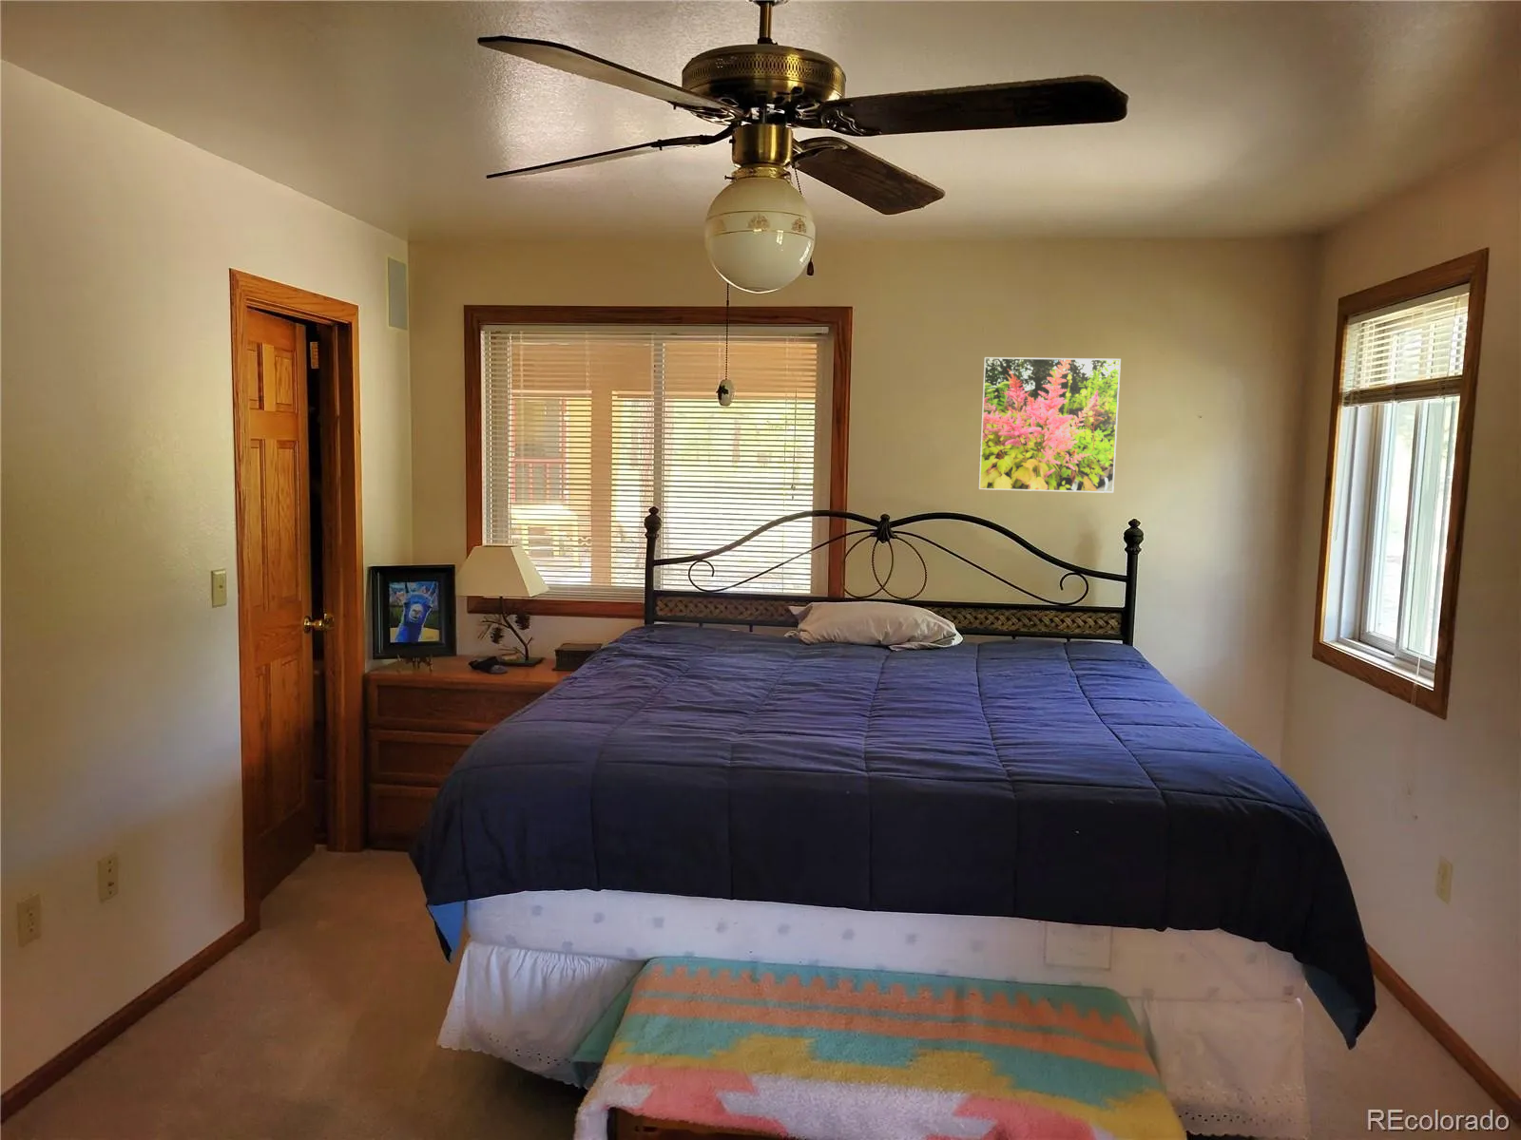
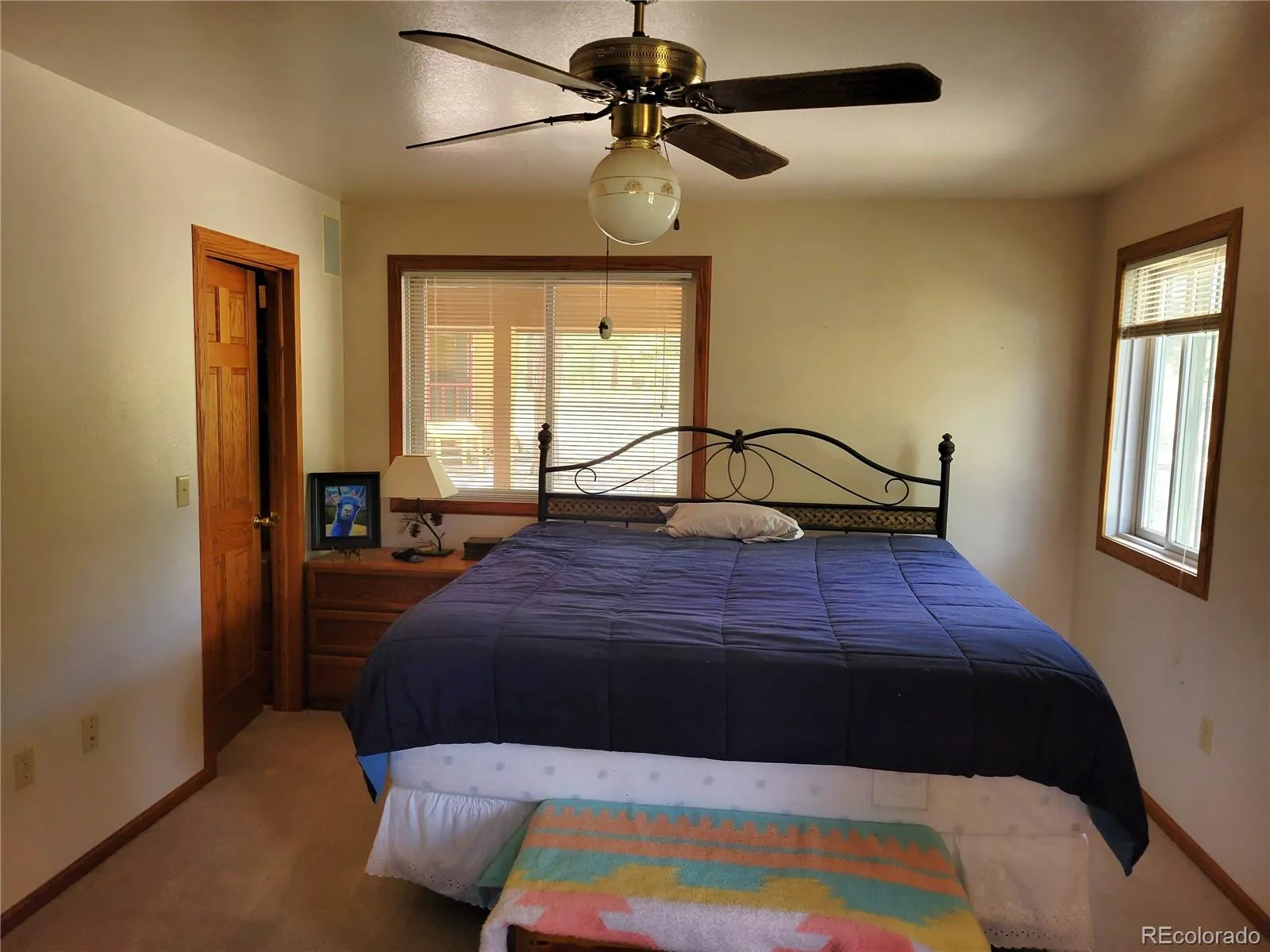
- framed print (1048, 425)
